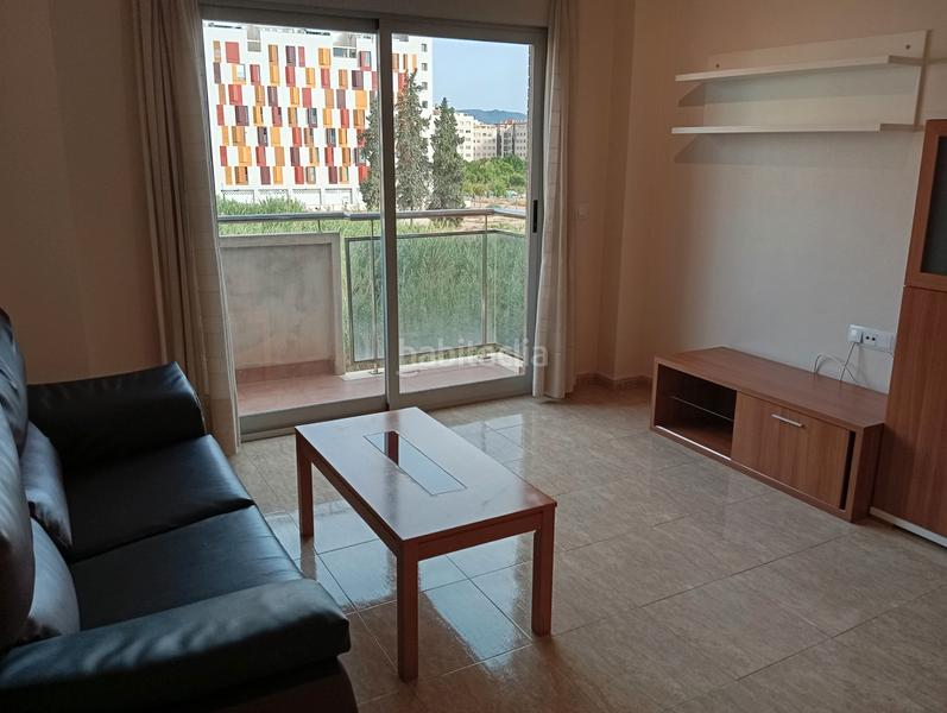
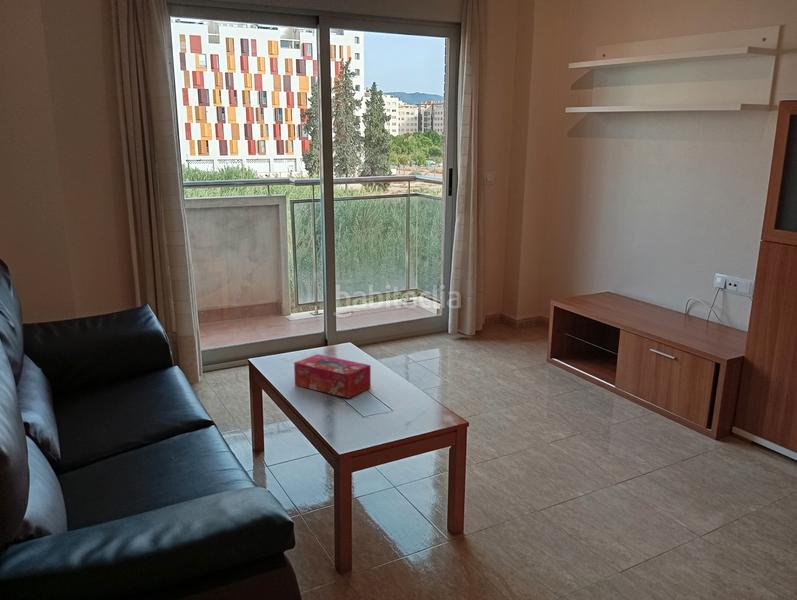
+ tissue box (332, 375)
